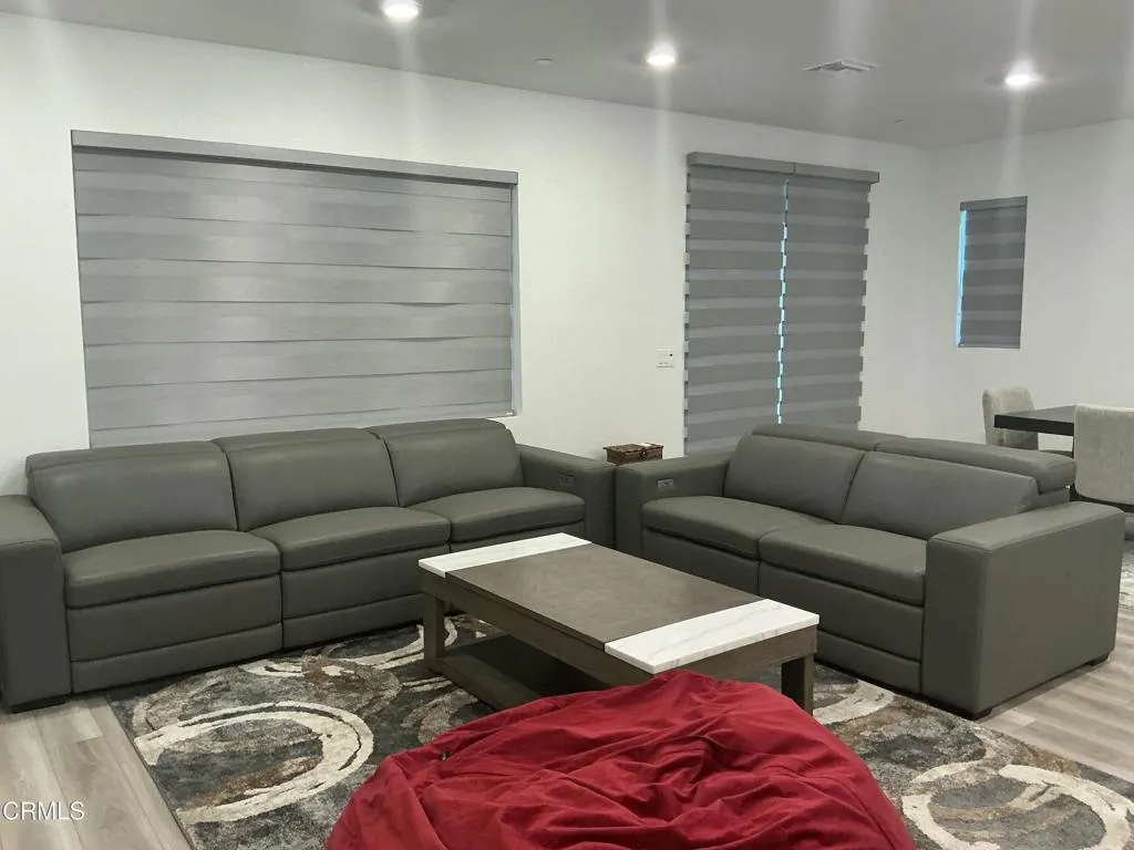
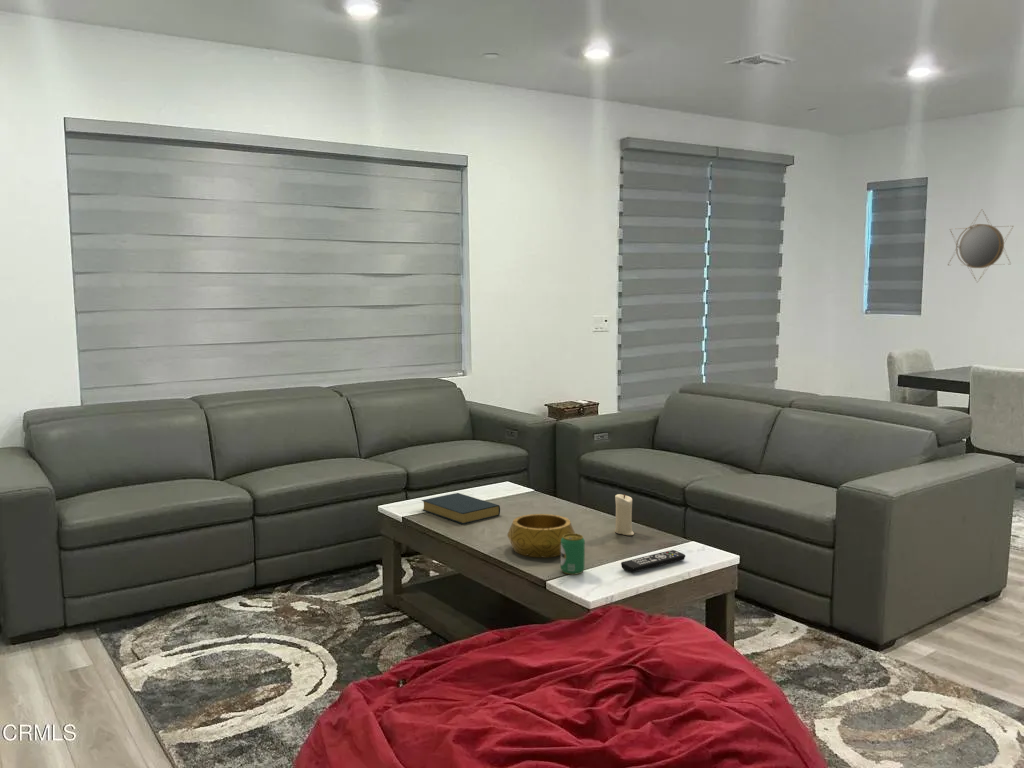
+ beverage can (572, 553)
+ candle (624, 513)
+ remote control (653, 561)
+ decorative bowl (541, 535)
+ home mirror (979, 246)
+ hardback book (460, 507)
